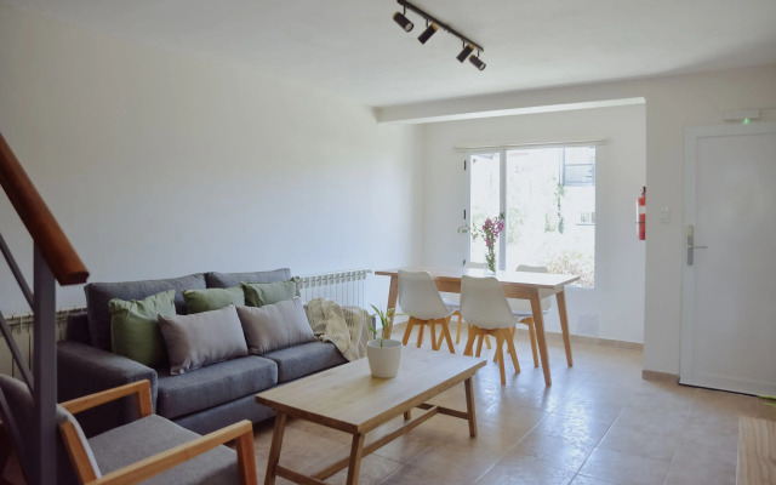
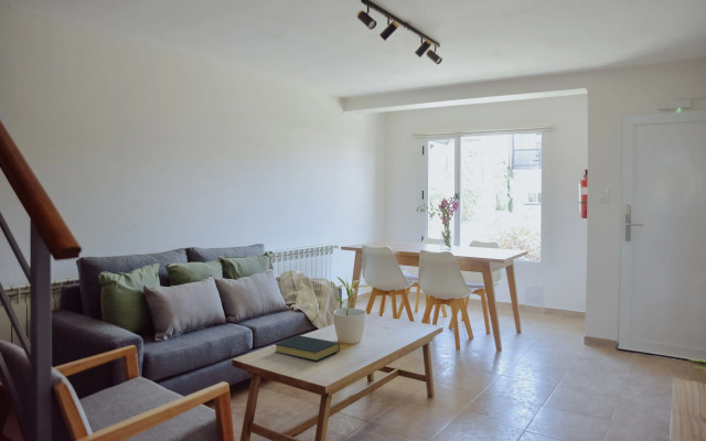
+ hardback book (307, 347)
